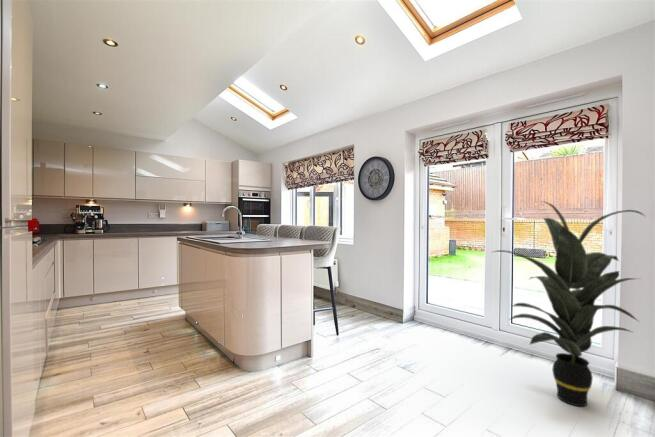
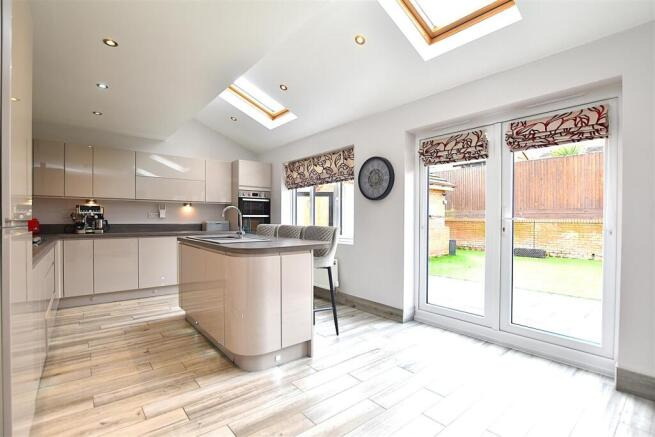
- indoor plant (565, 297)
